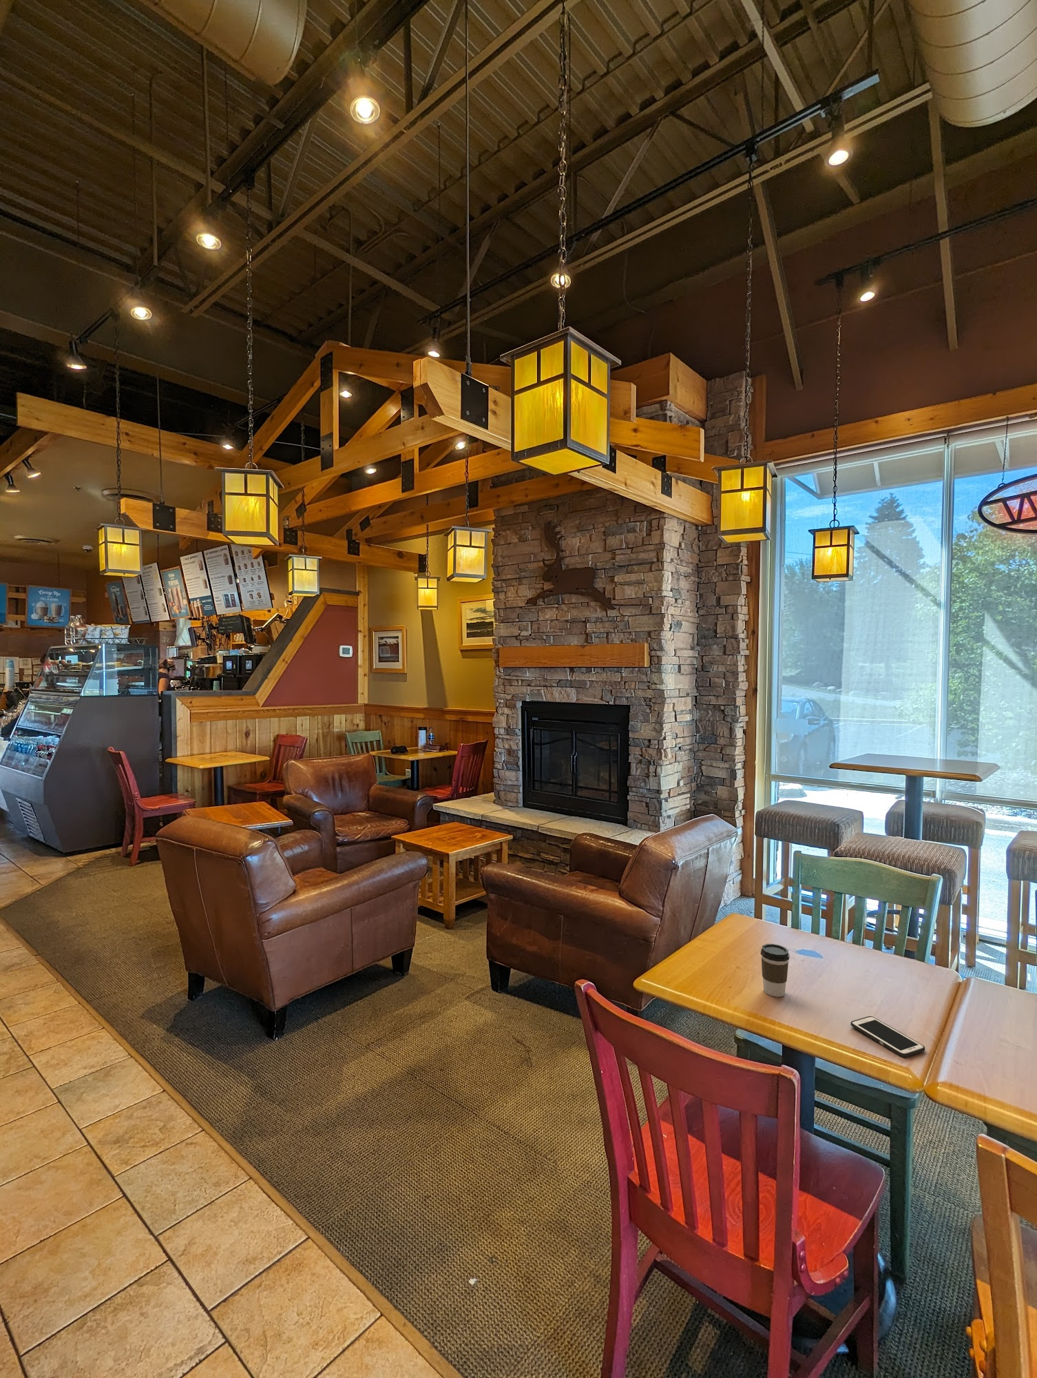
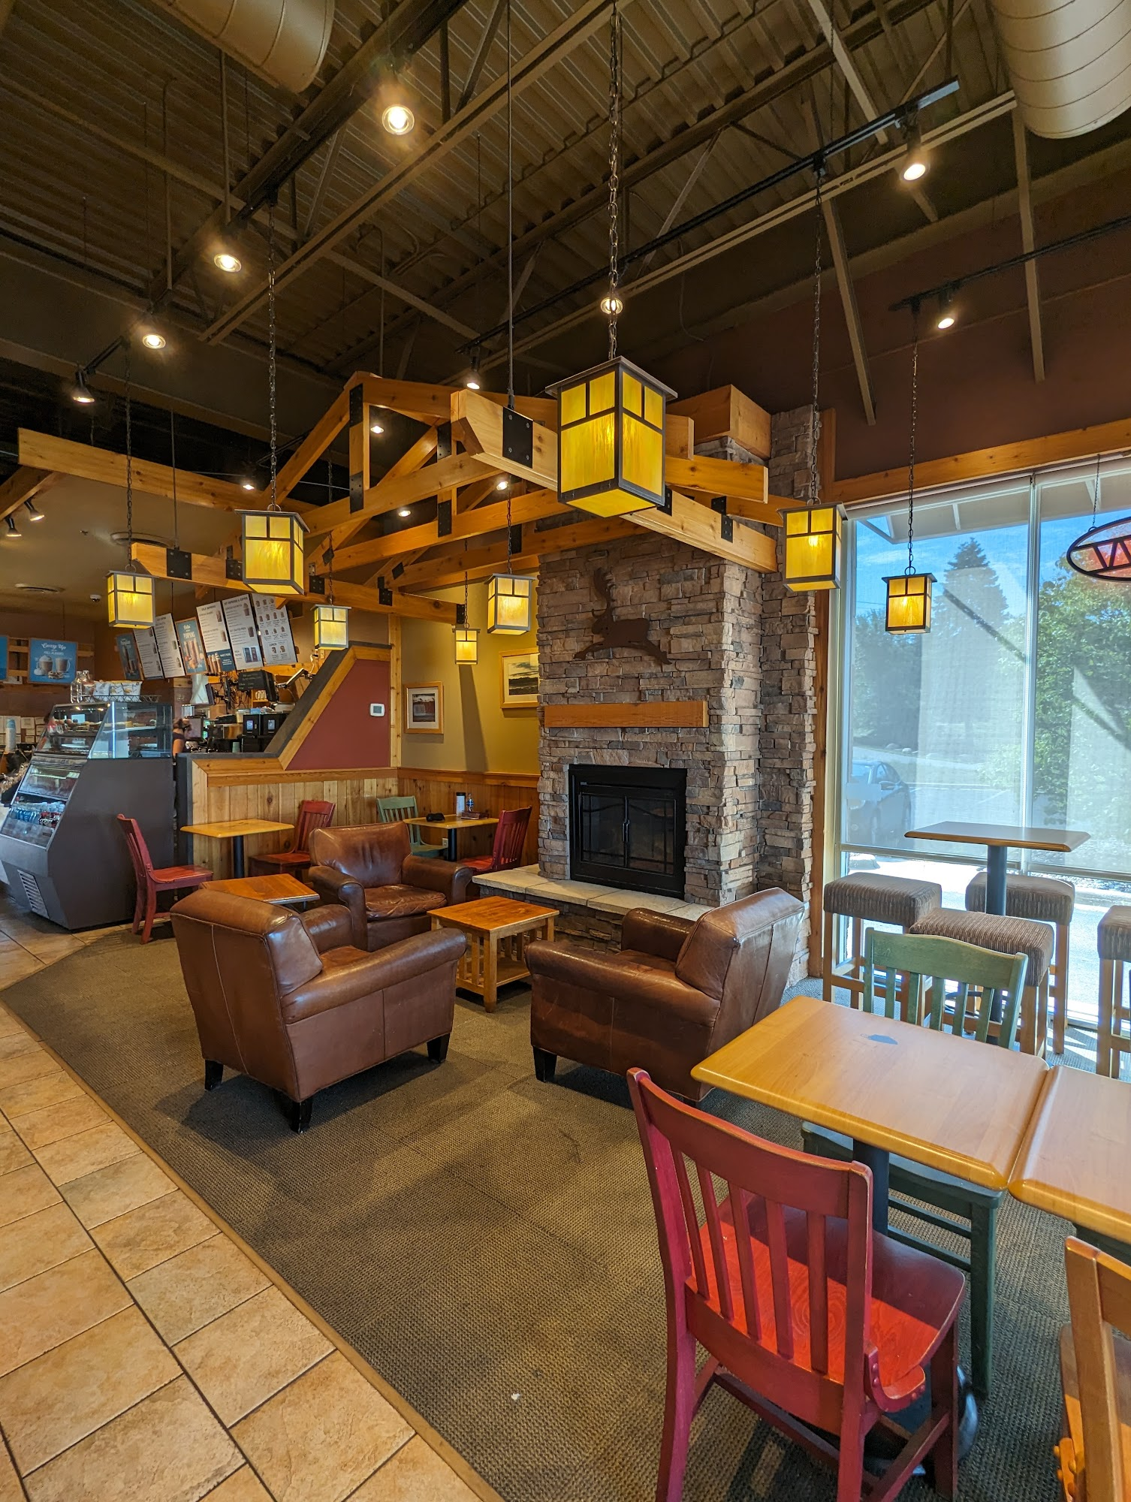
- cell phone (887, 1036)
- coffee cup (774, 970)
